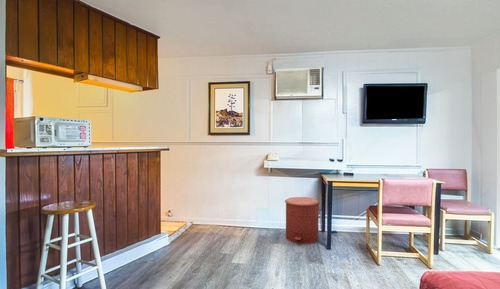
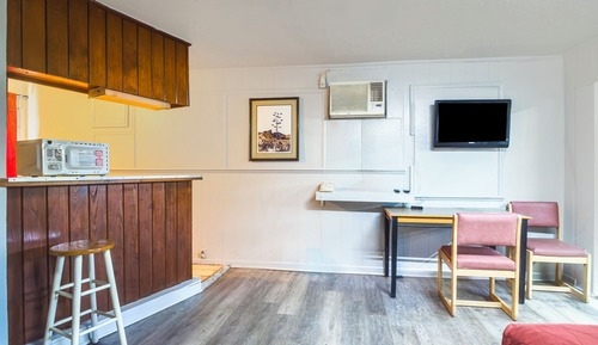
- trash can (301, 218)
